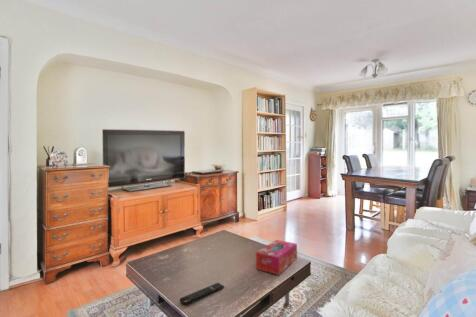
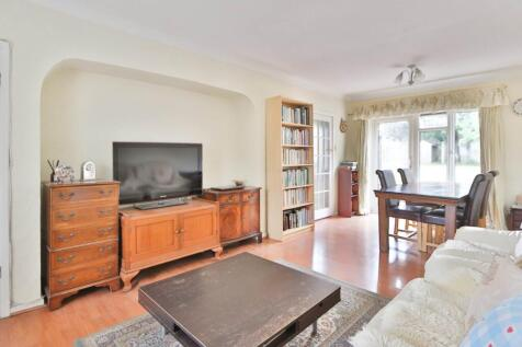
- tissue box (277, 255)
- remote control (202, 293)
